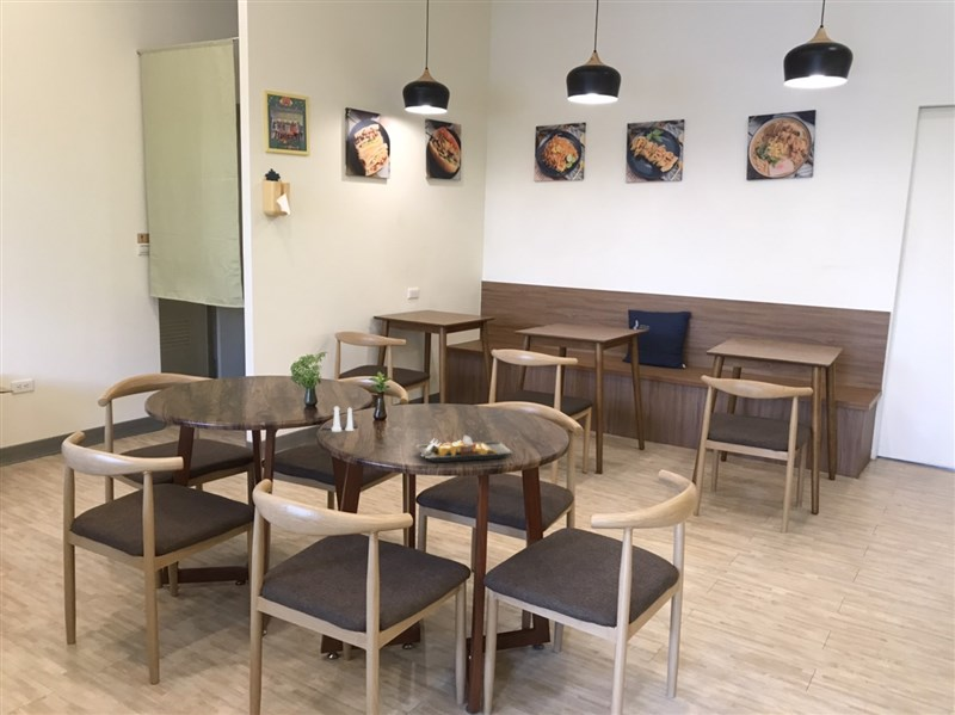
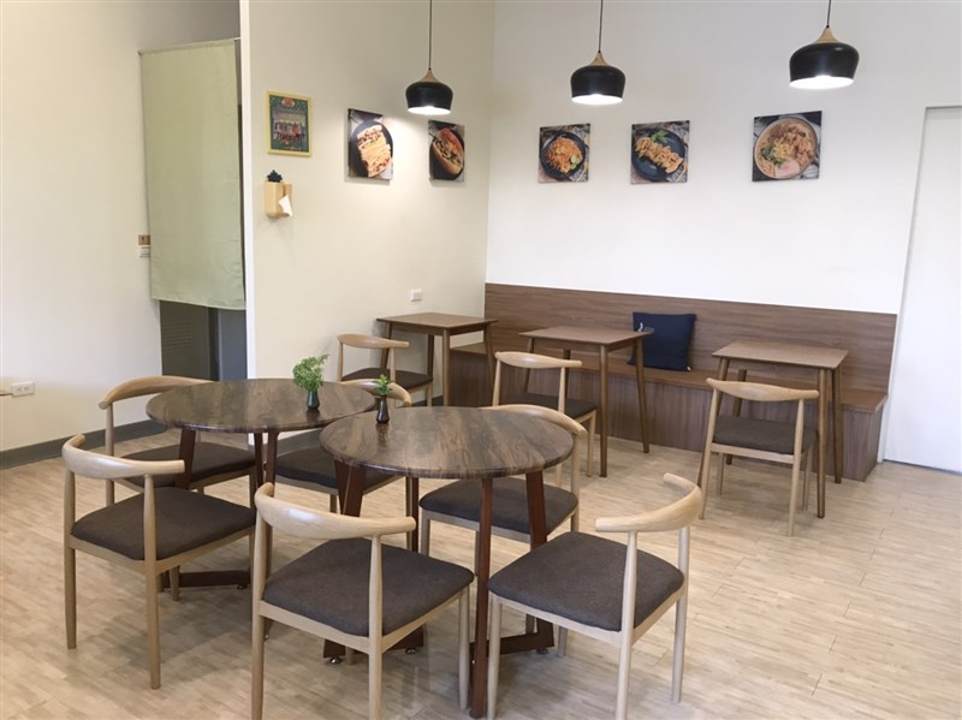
- salt and pepper shaker set (338, 417)
- plate (461, 444)
